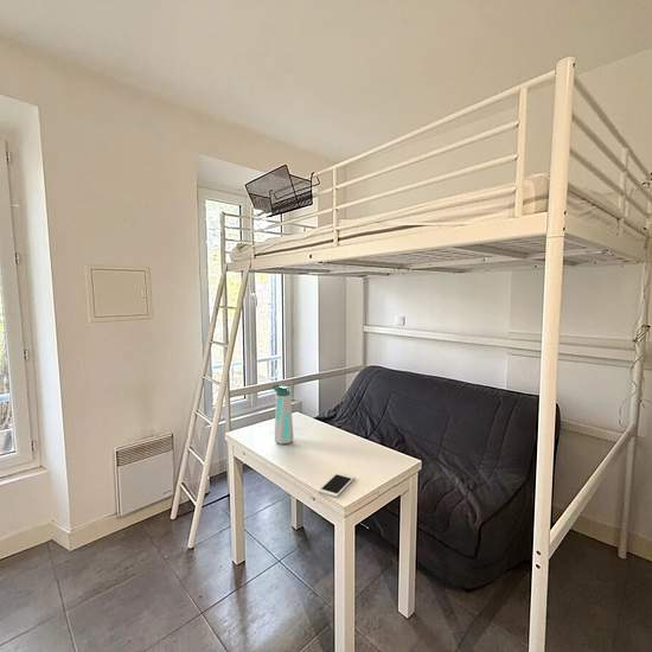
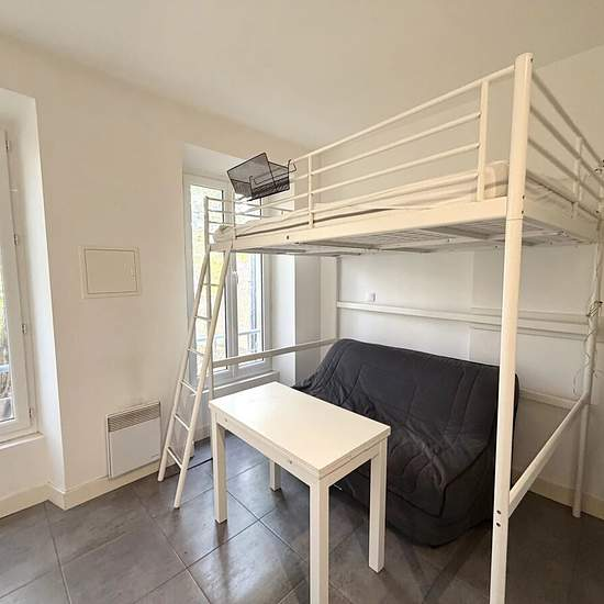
- water bottle (282, 413)
- cell phone (337, 484)
